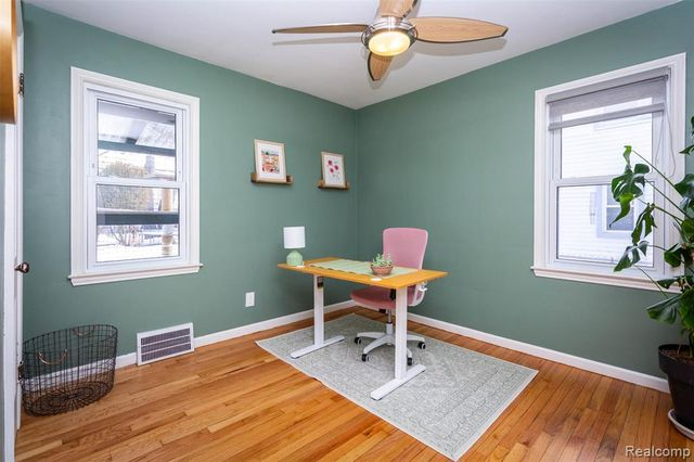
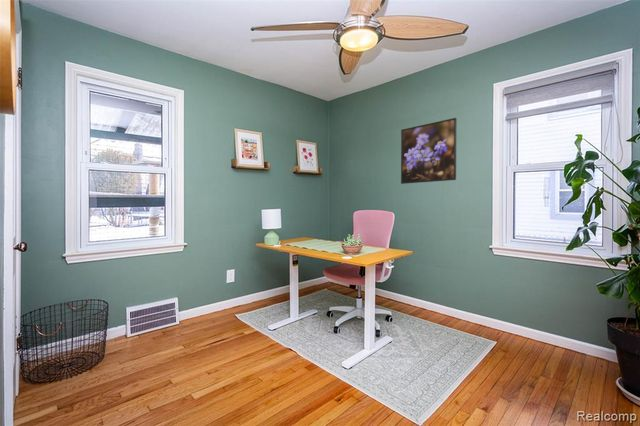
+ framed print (426, 153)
